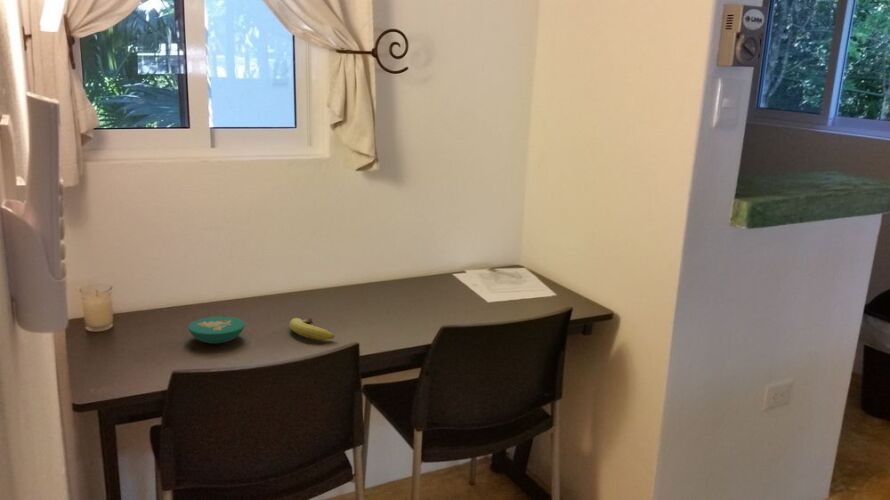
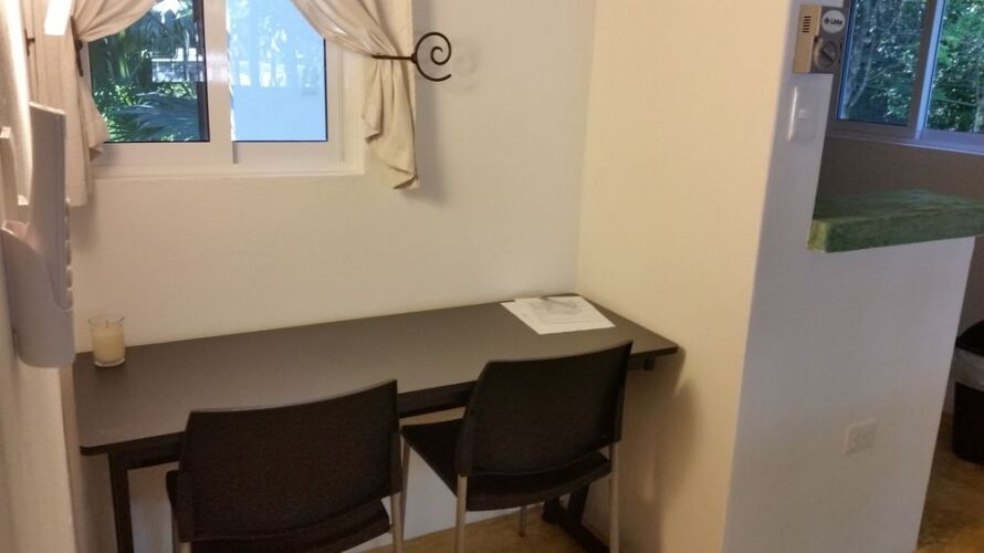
- bowl (217, 332)
- fruit (308, 326)
